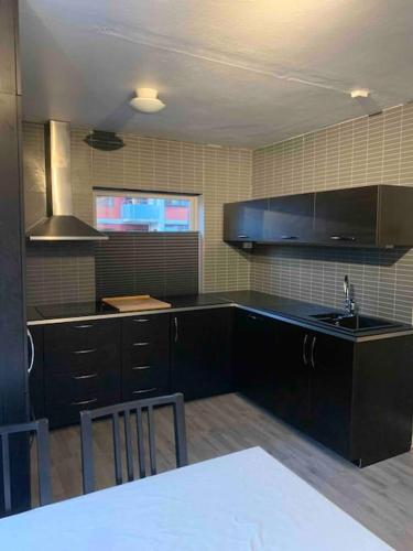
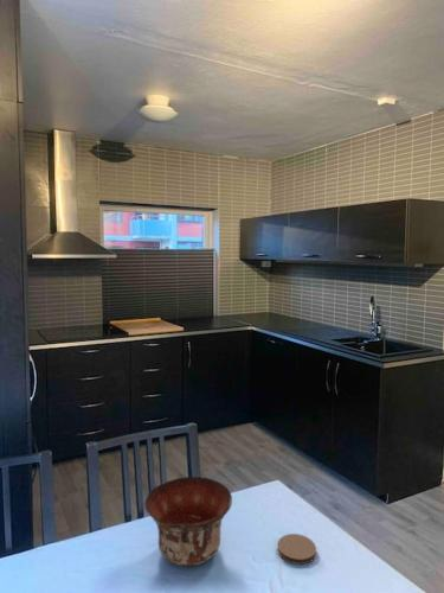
+ bowl (188, 524)
+ coaster (296, 548)
